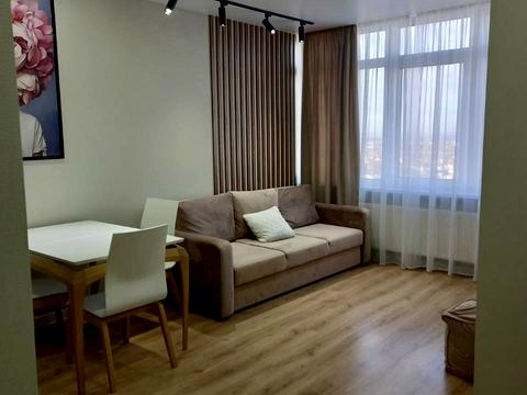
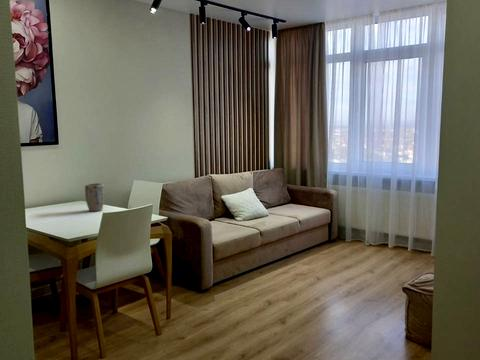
+ plant pot (94, 197)
